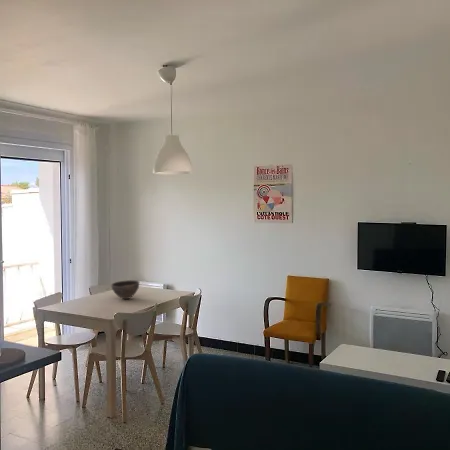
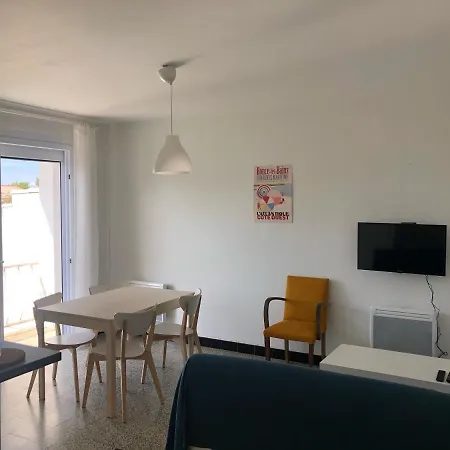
- bowl (125, 290)
